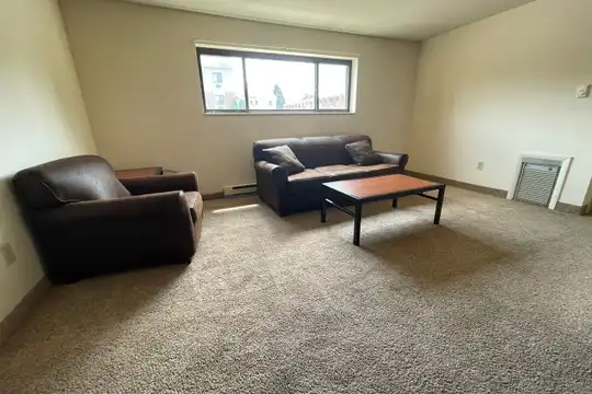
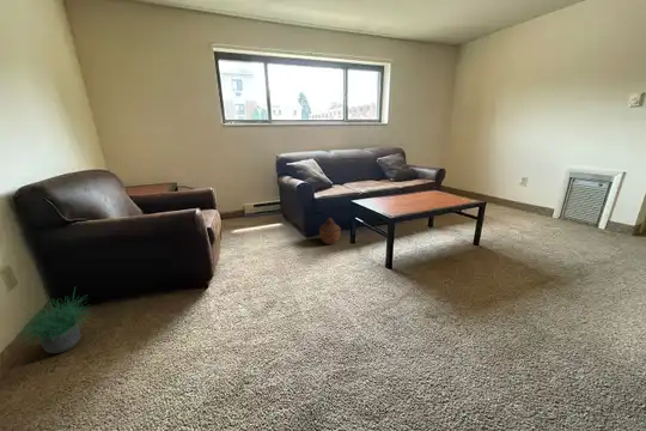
+ woven basket (329, 229)
+ potted plant (55, 318)
